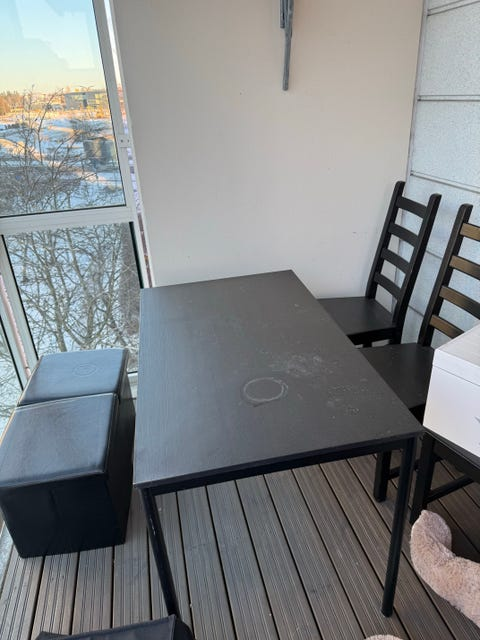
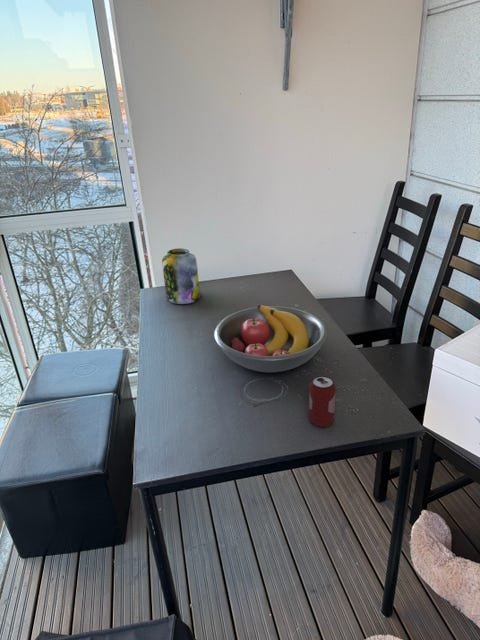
+ beverage can (322, 400)
+ jar (180, 275)
+ fruit bowl (270, 339)
